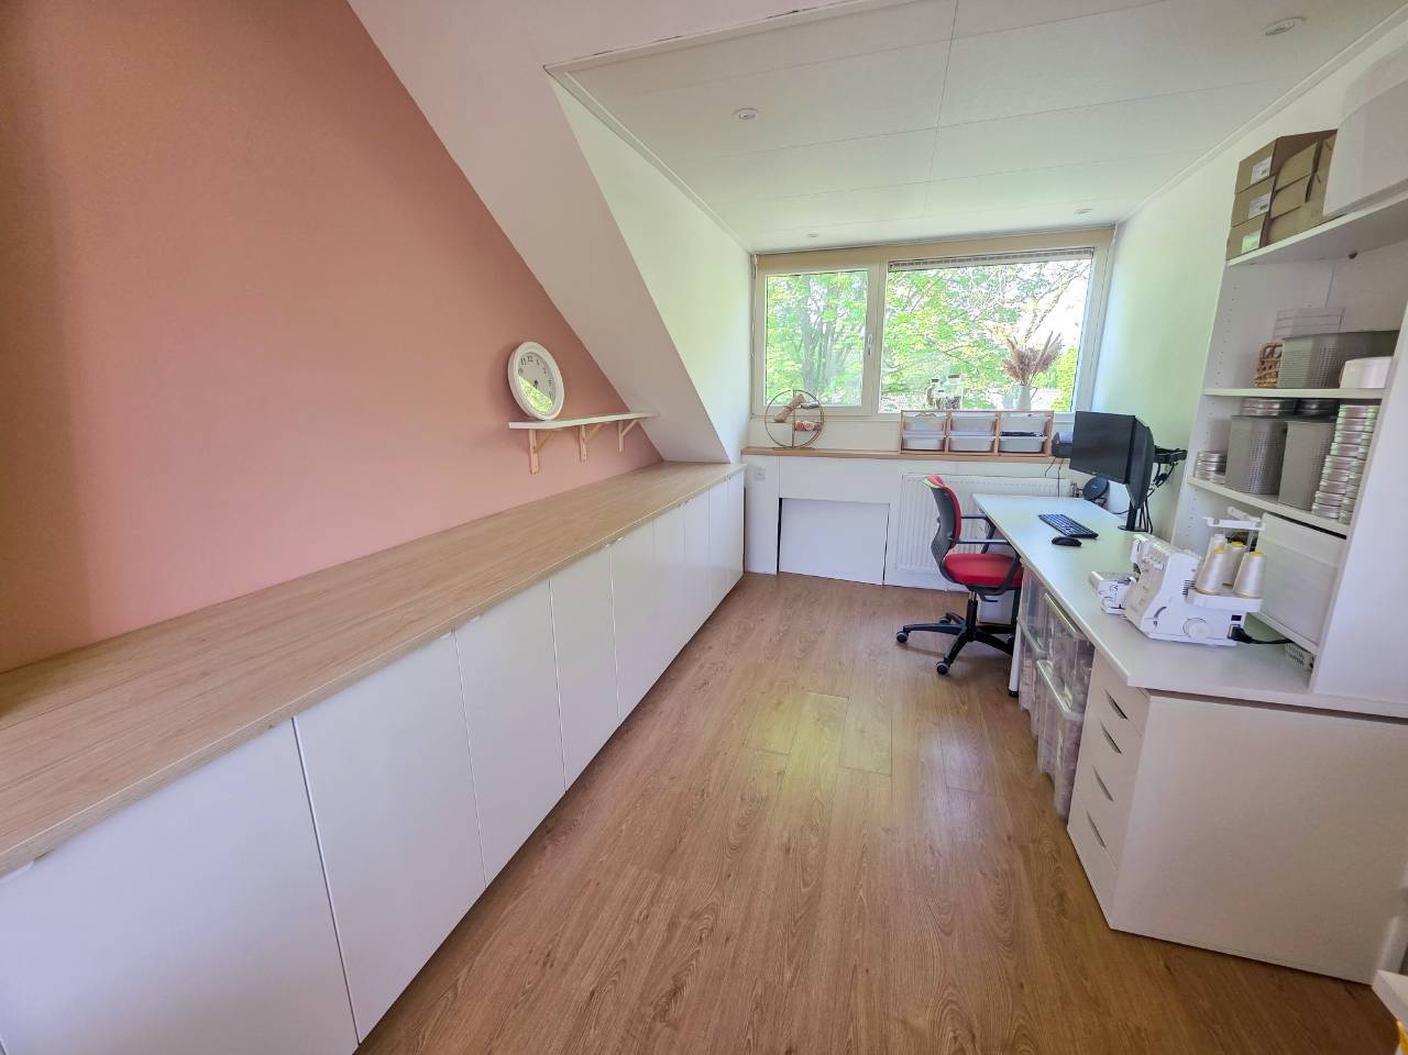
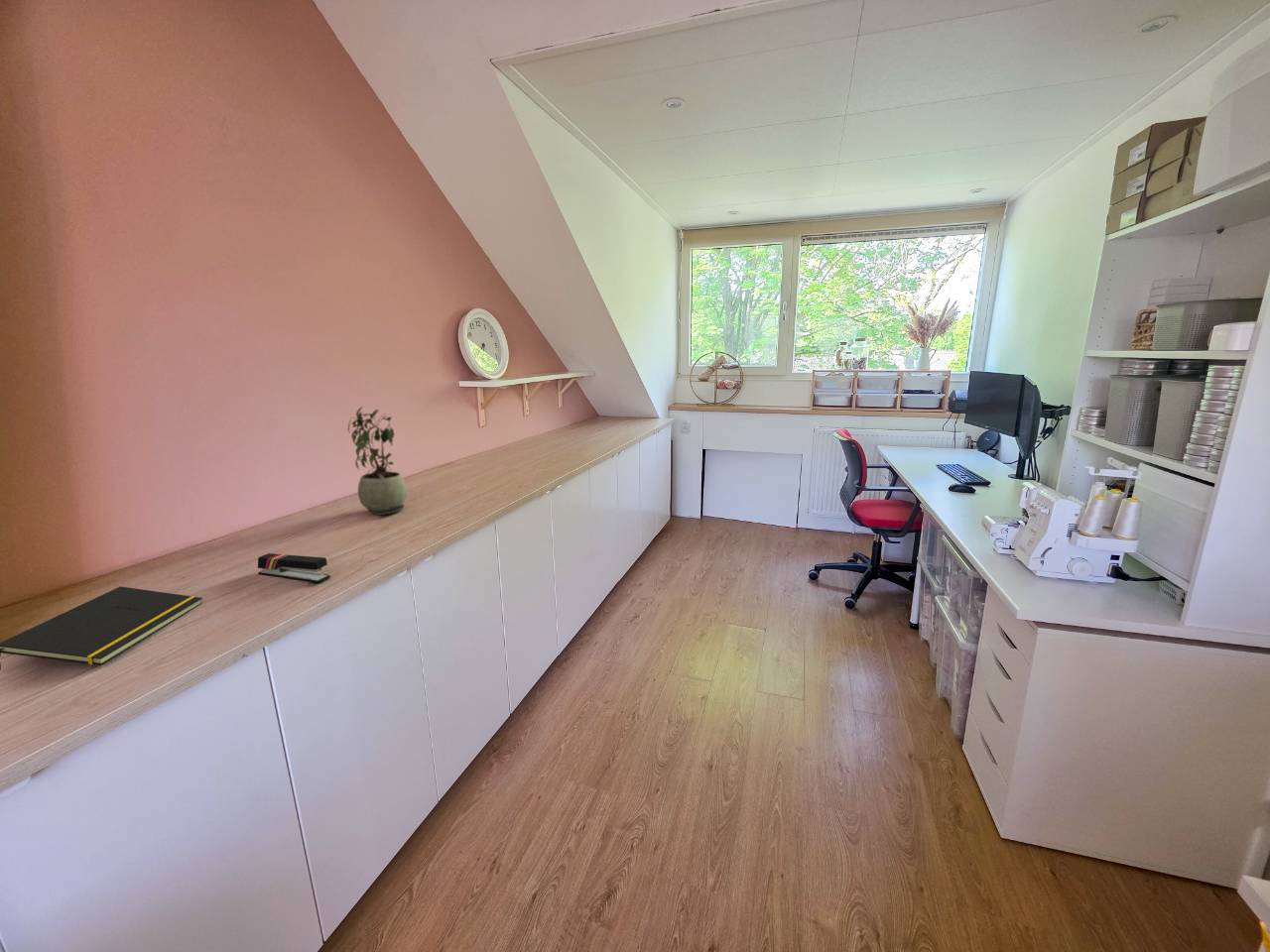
+ stapler (292, 565)
+ potted plant (375, 461)
+ notepad (111, 622)
